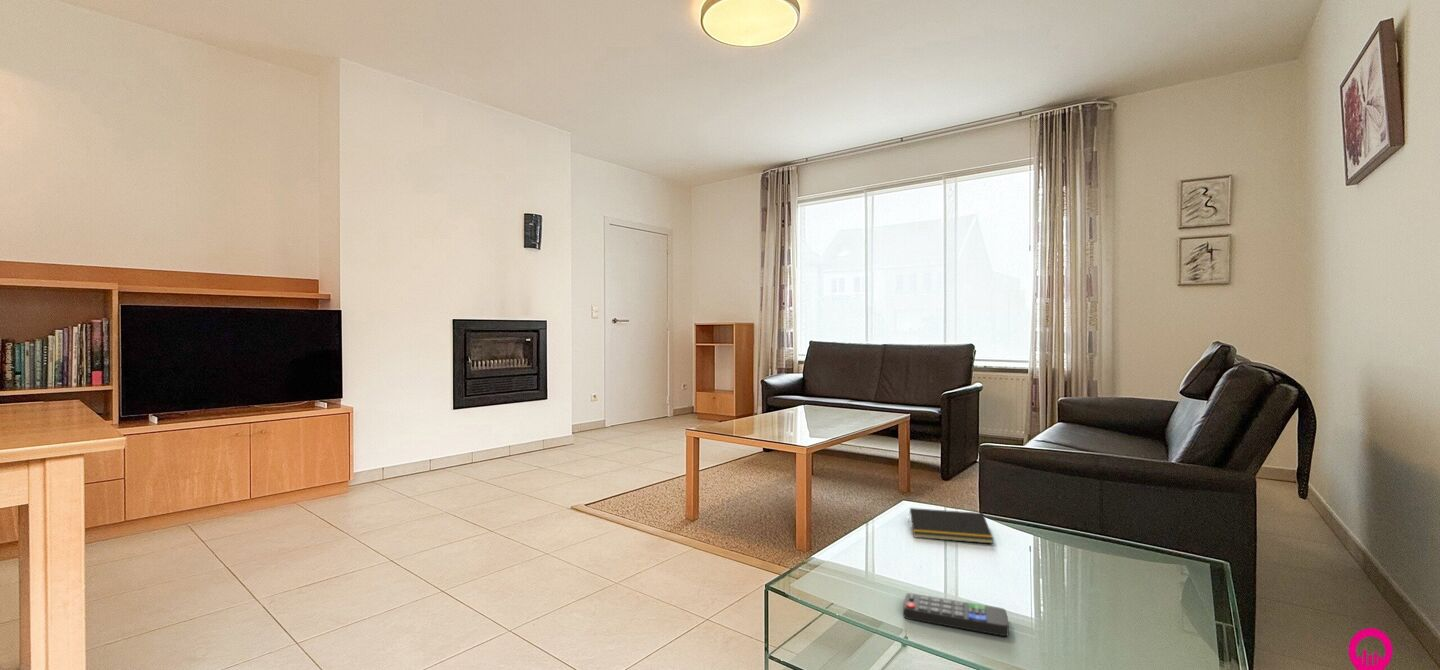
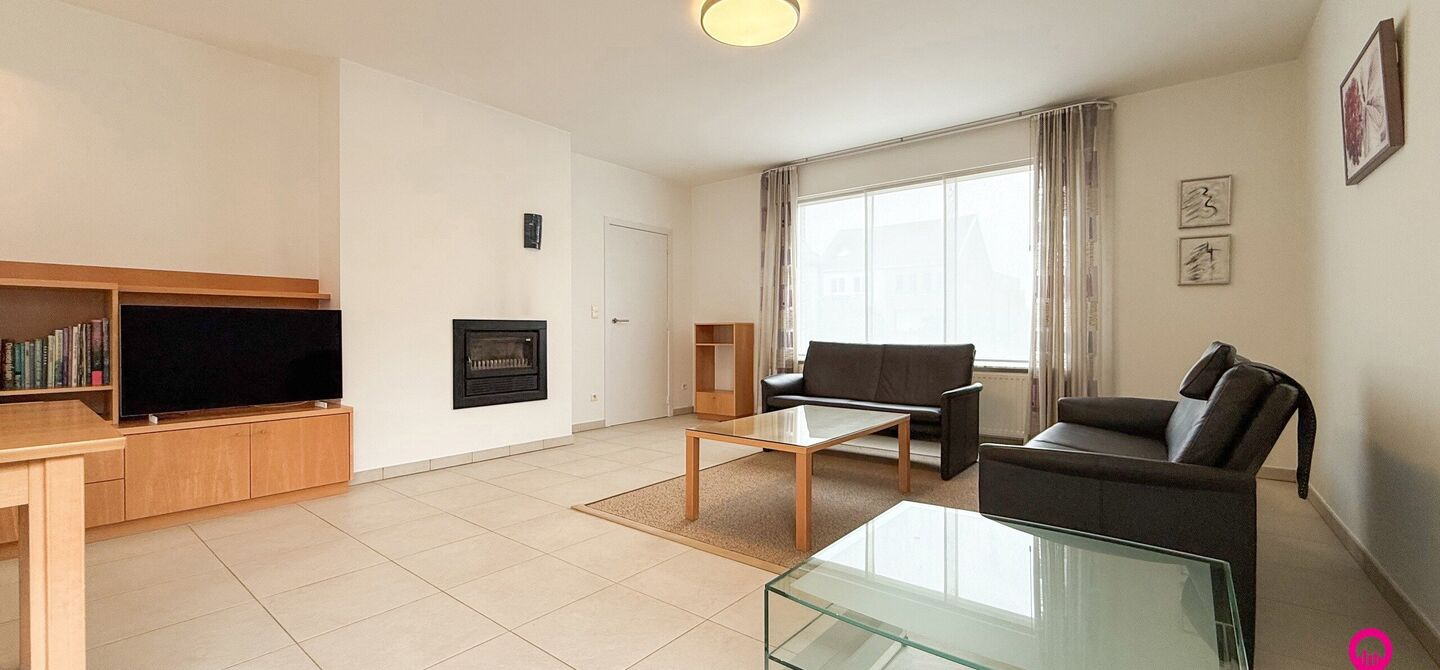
- notepad (949, 524)
- remote control (954, 612)
